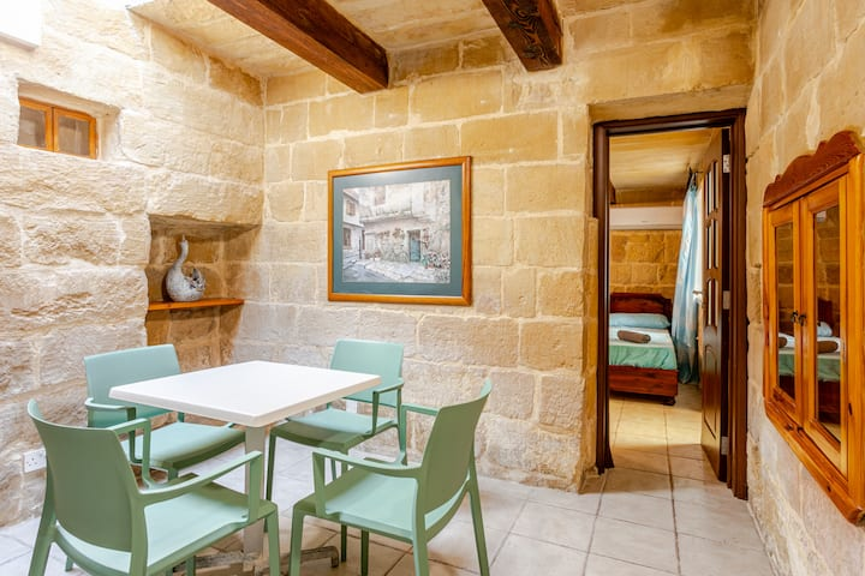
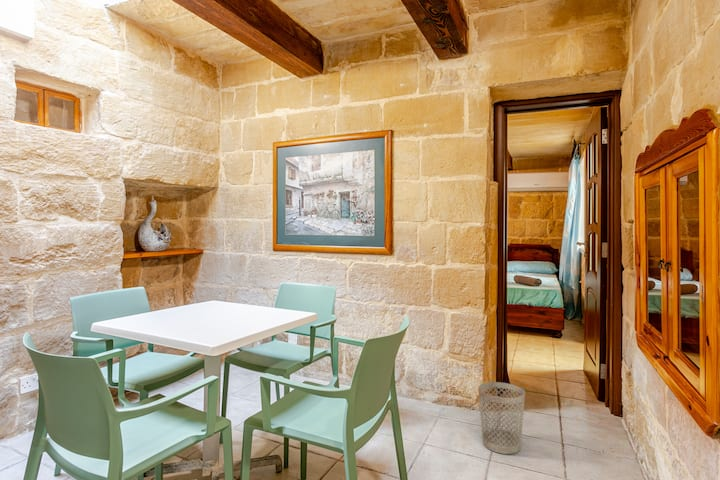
+ wastebasket (501, 417)
